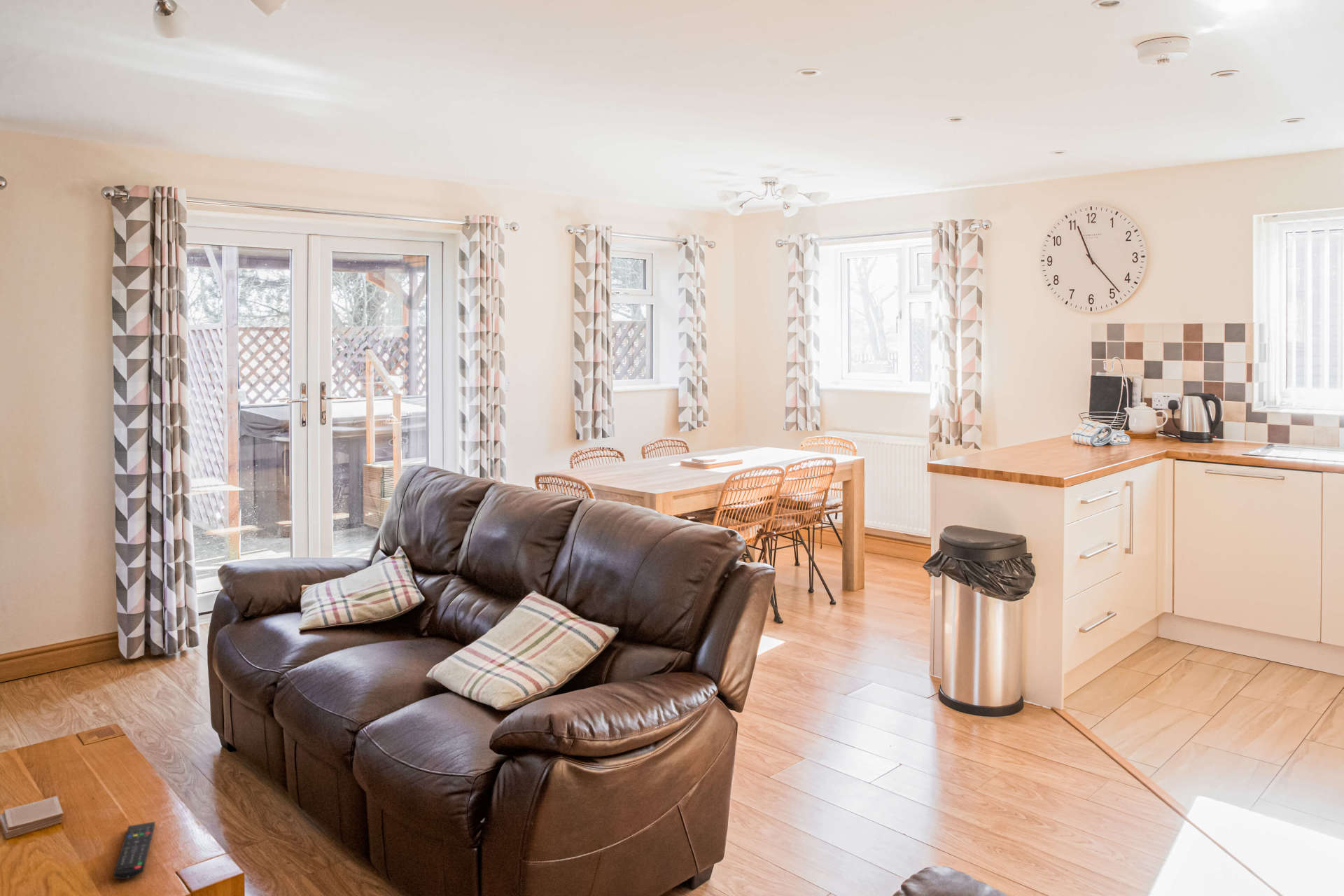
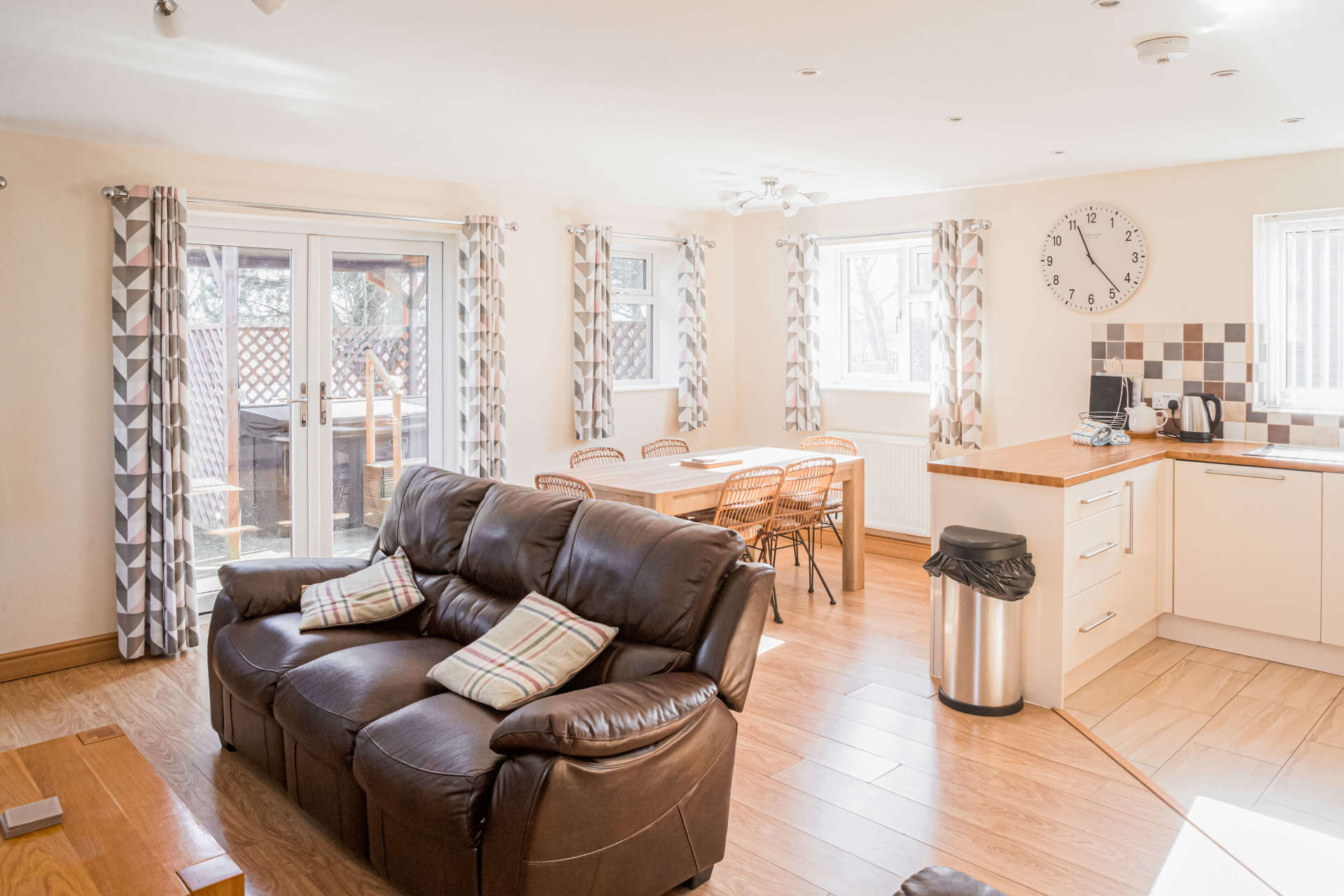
- remote control (135, 850)
